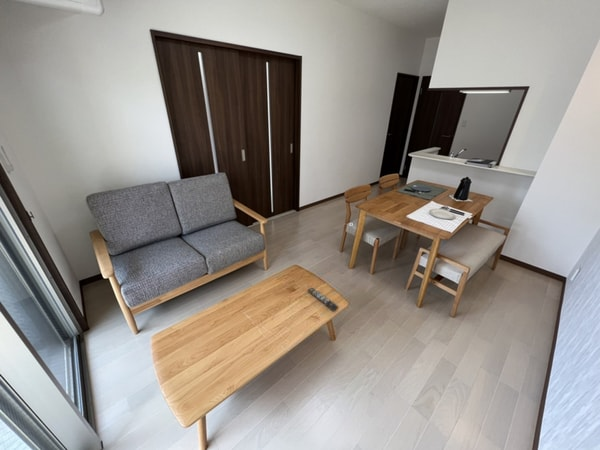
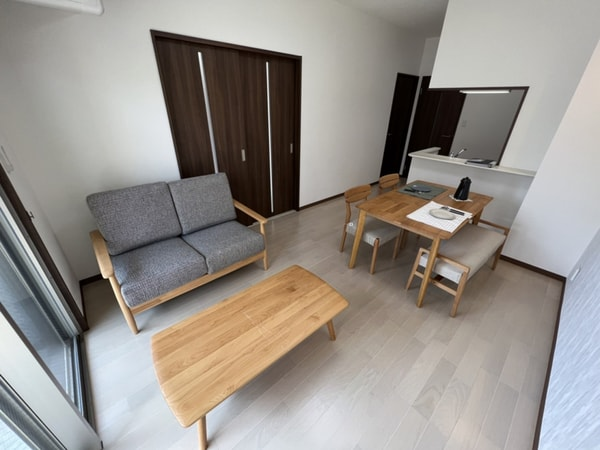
- remote control (322, 299)
